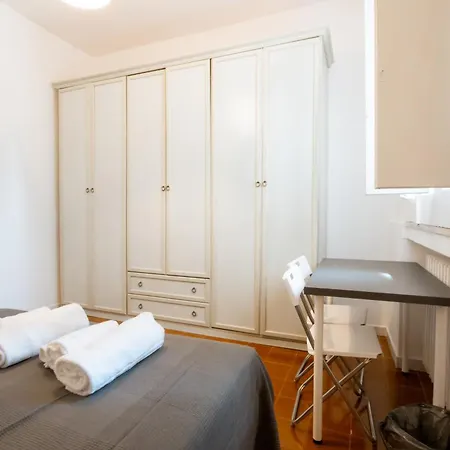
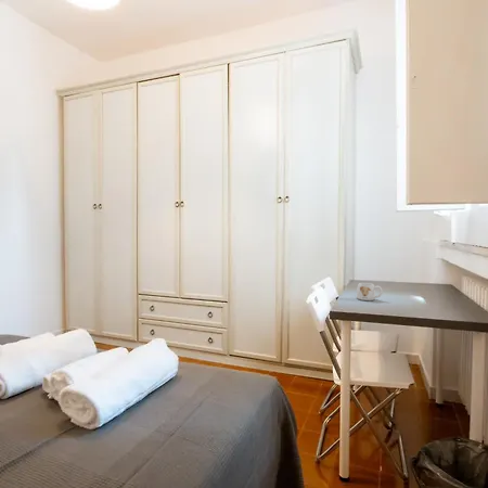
+ mug (369, 292)
